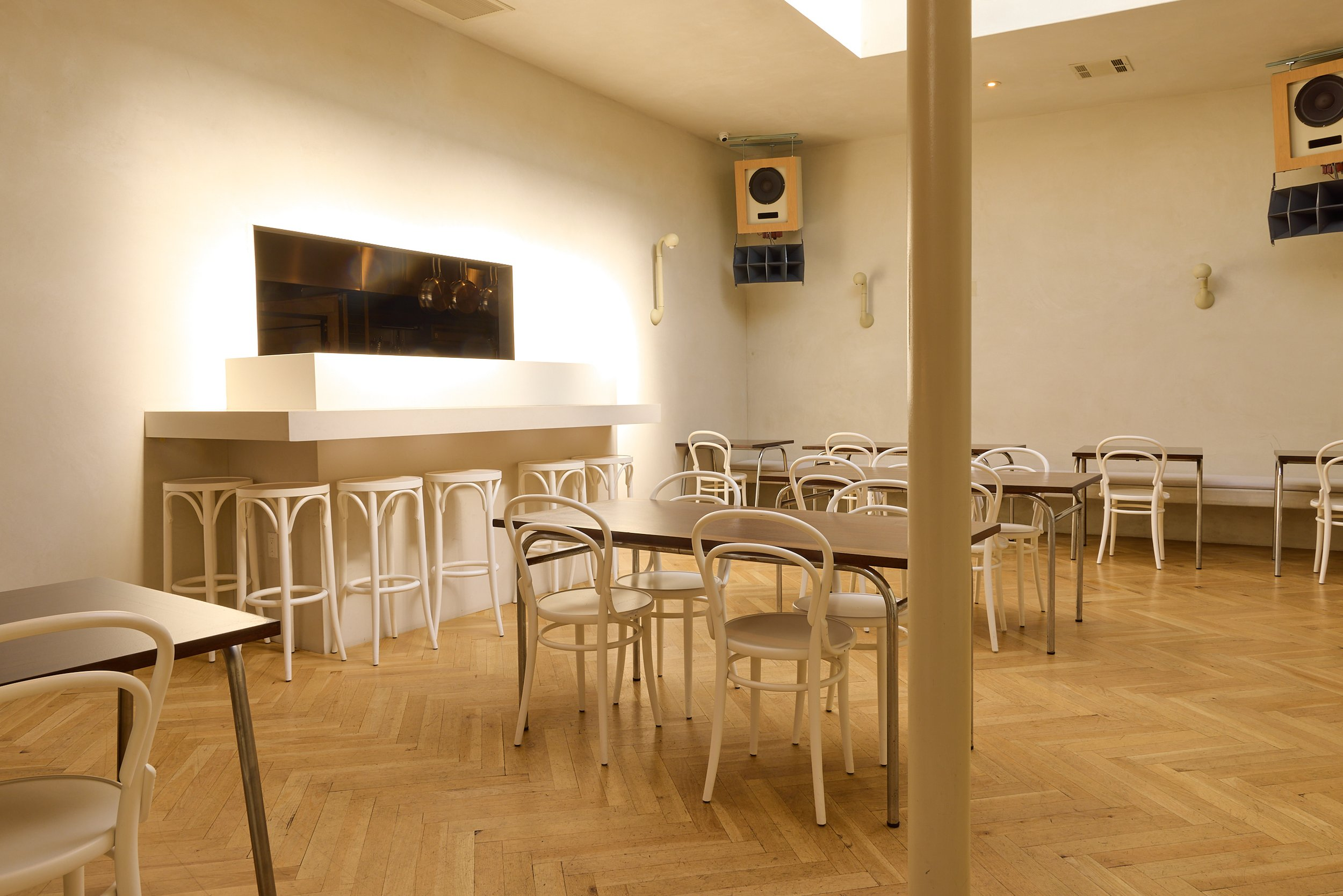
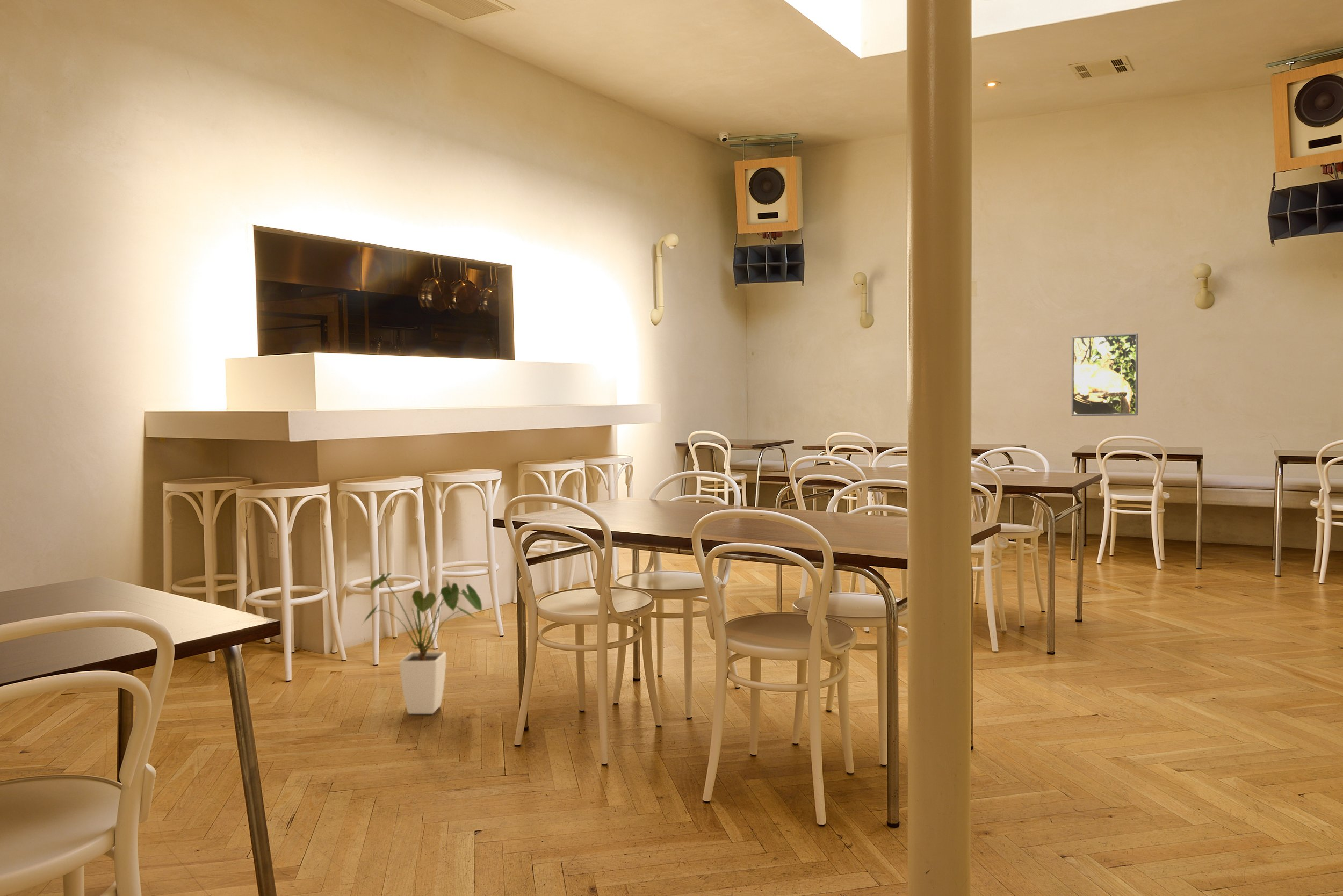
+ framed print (1104, 375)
+ house plant (421, 645)
